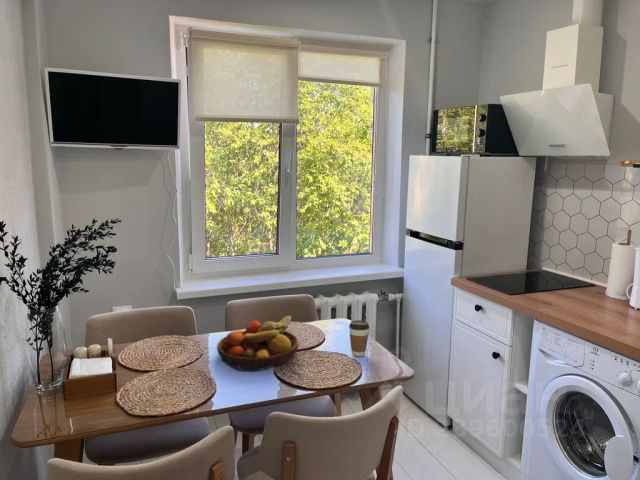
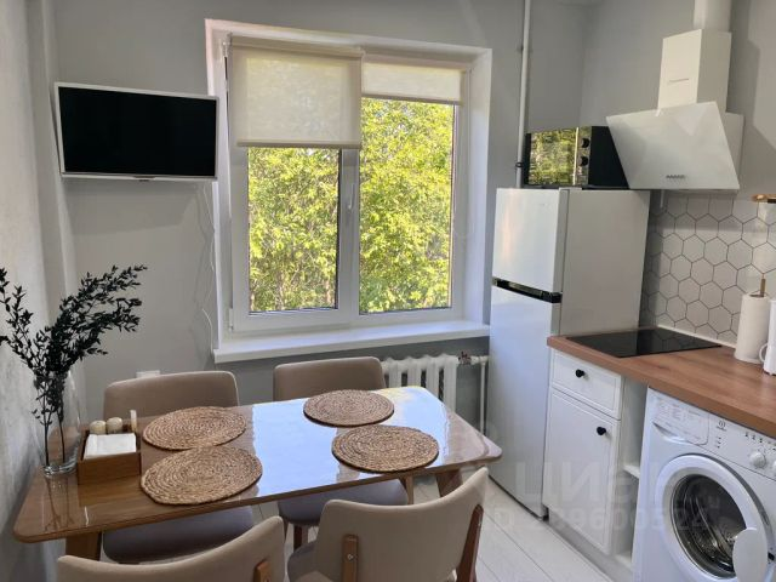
- fruit bowl (258, 338)
- coffee cup (358, 338)
